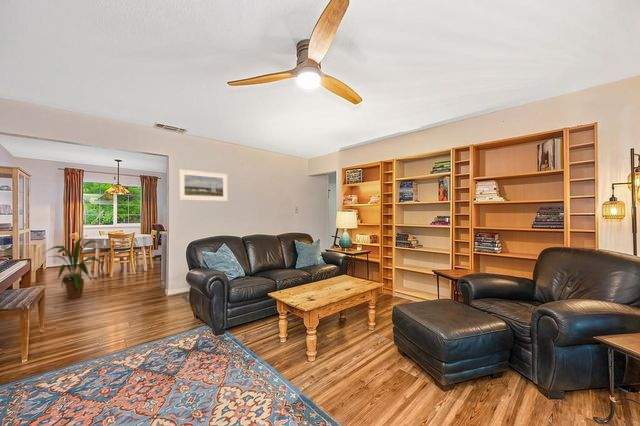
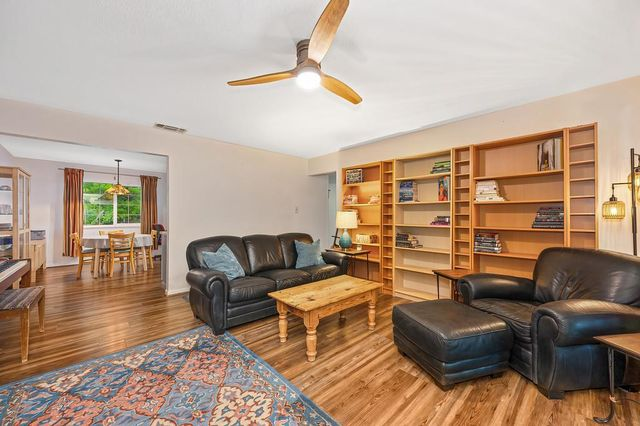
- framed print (204, 186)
- house plant (74, 265)
